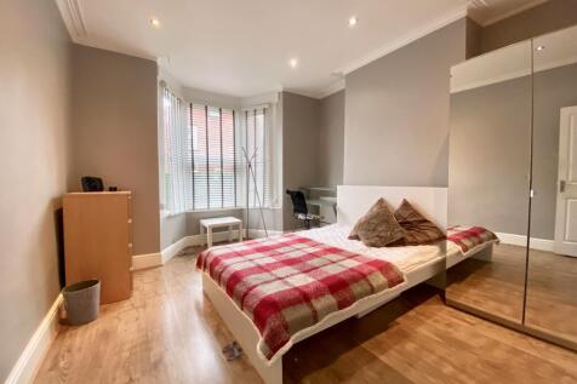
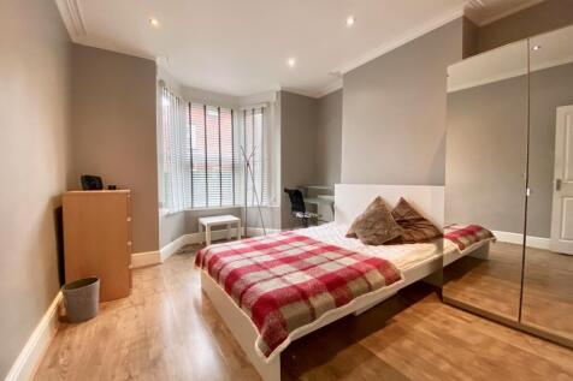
- sneaker (232, 348)
